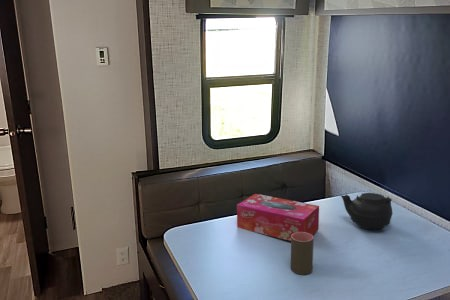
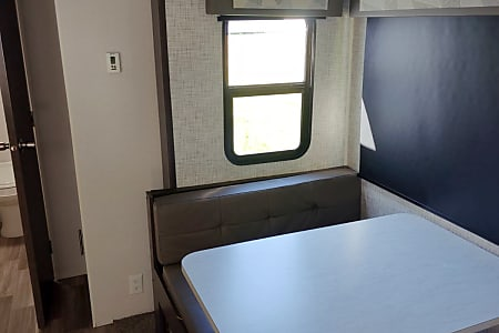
- cup (301, 252)
- tissue box (277, 217)
- teapot (366, 210)
